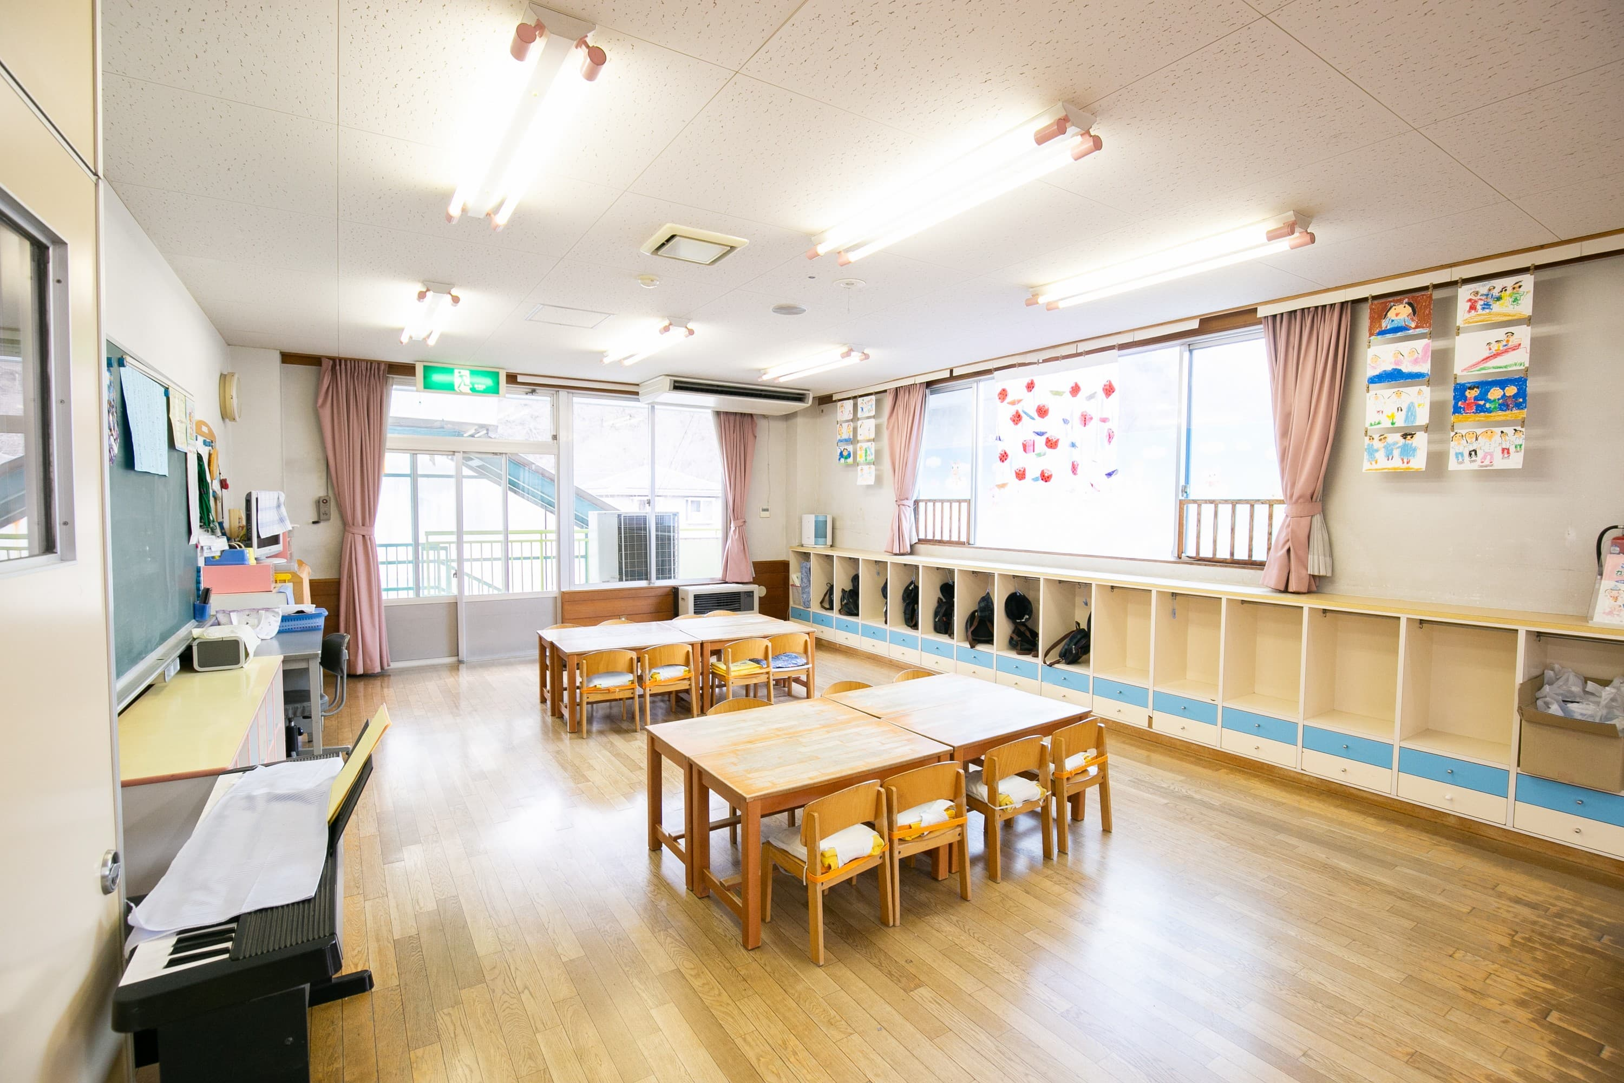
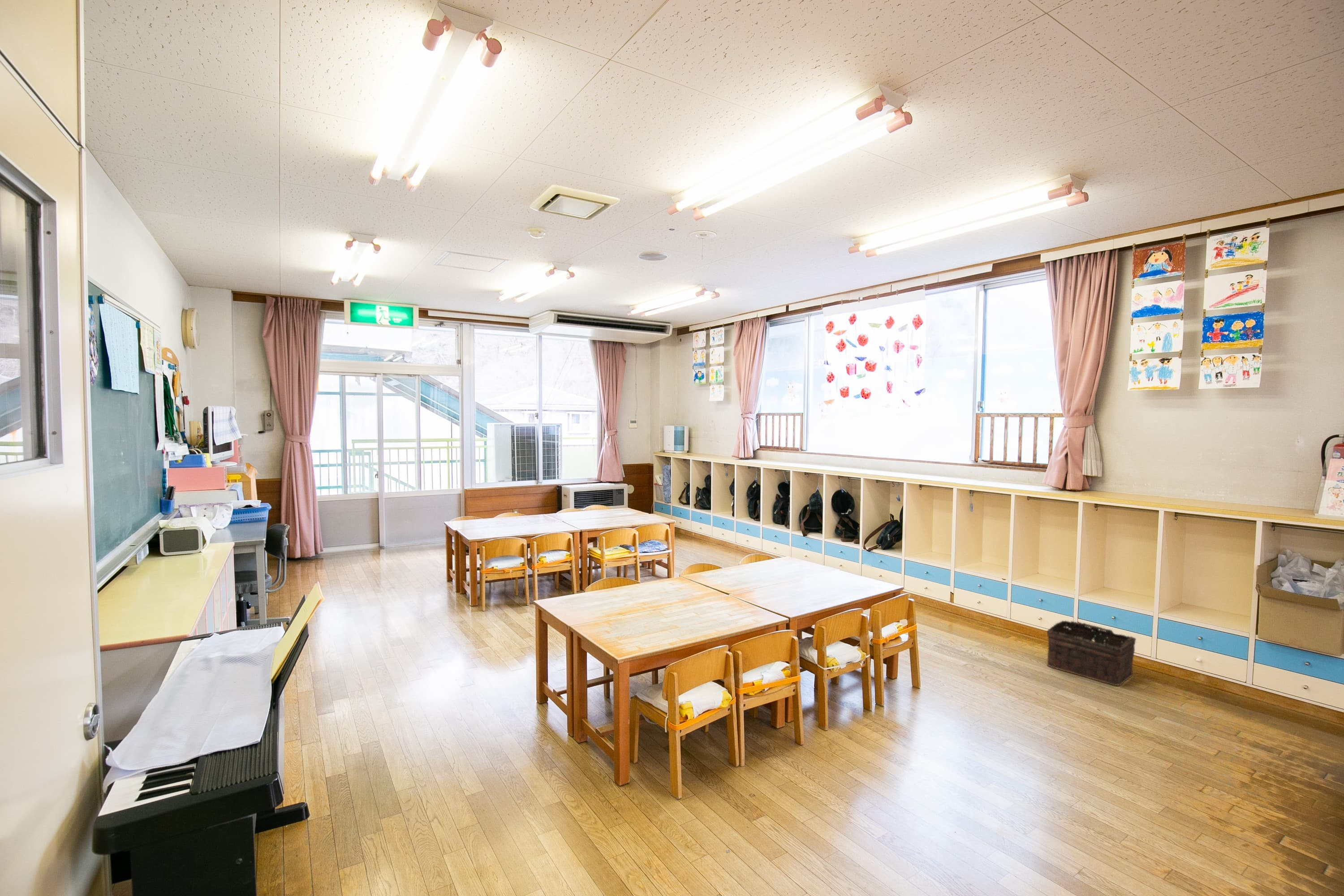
+ basket (1092, 647)
